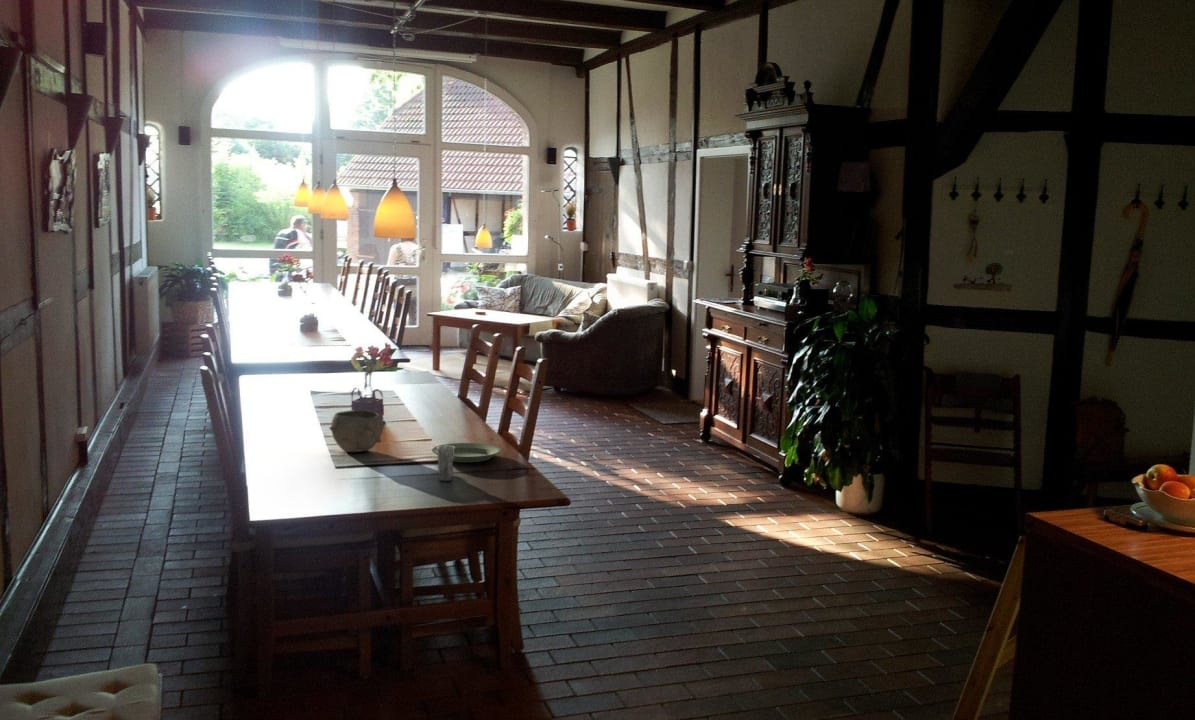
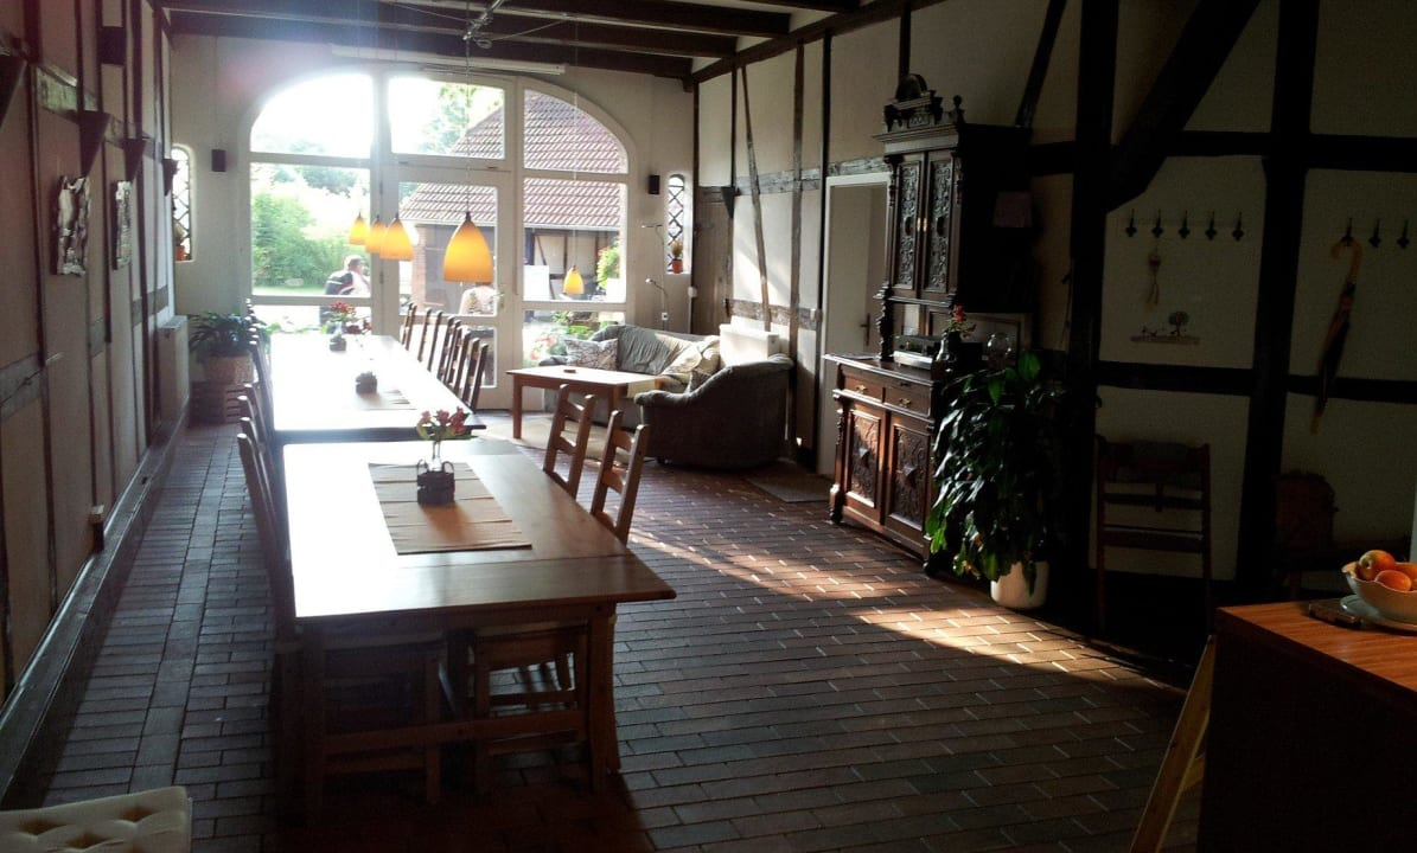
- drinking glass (445, 463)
- plate (466, 453)
- bowl (357, 432)
